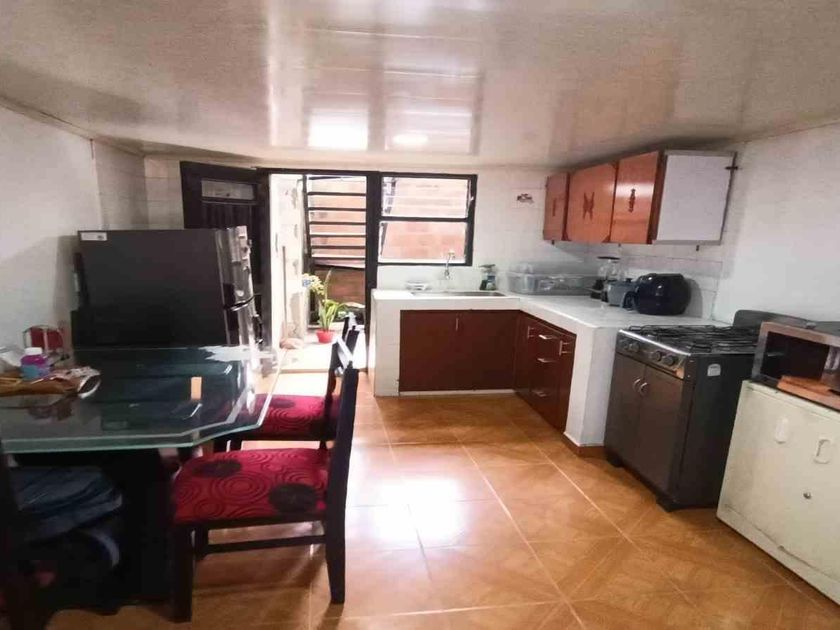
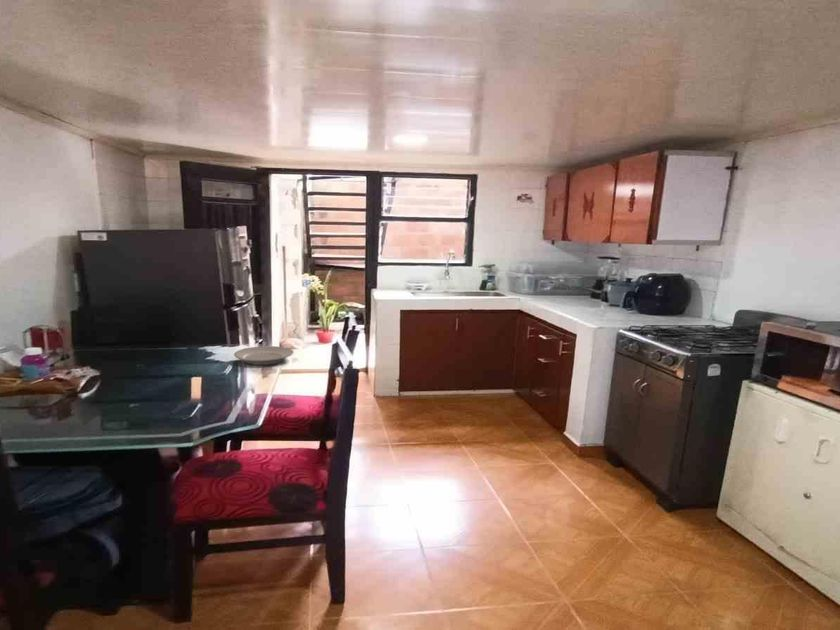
+ plate (264, 356)
